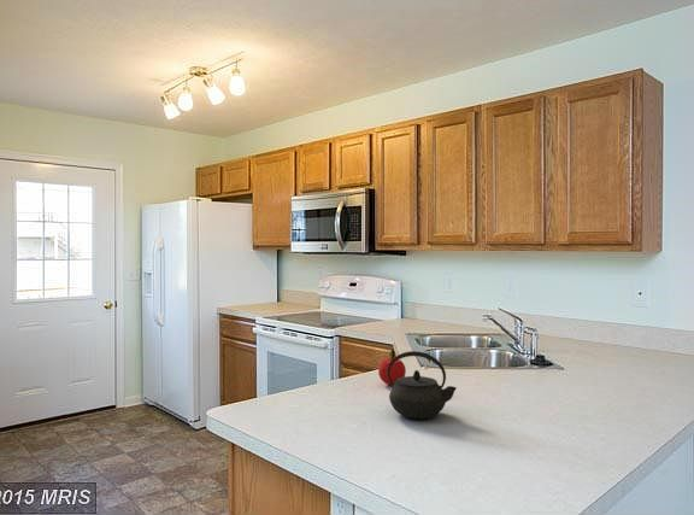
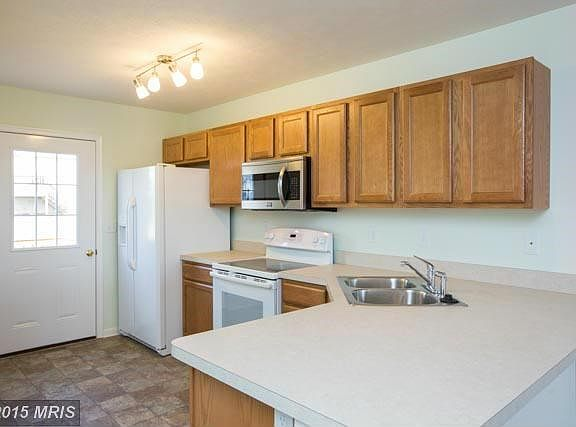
- kettle (420, 382)
- fruit (392, 370)
